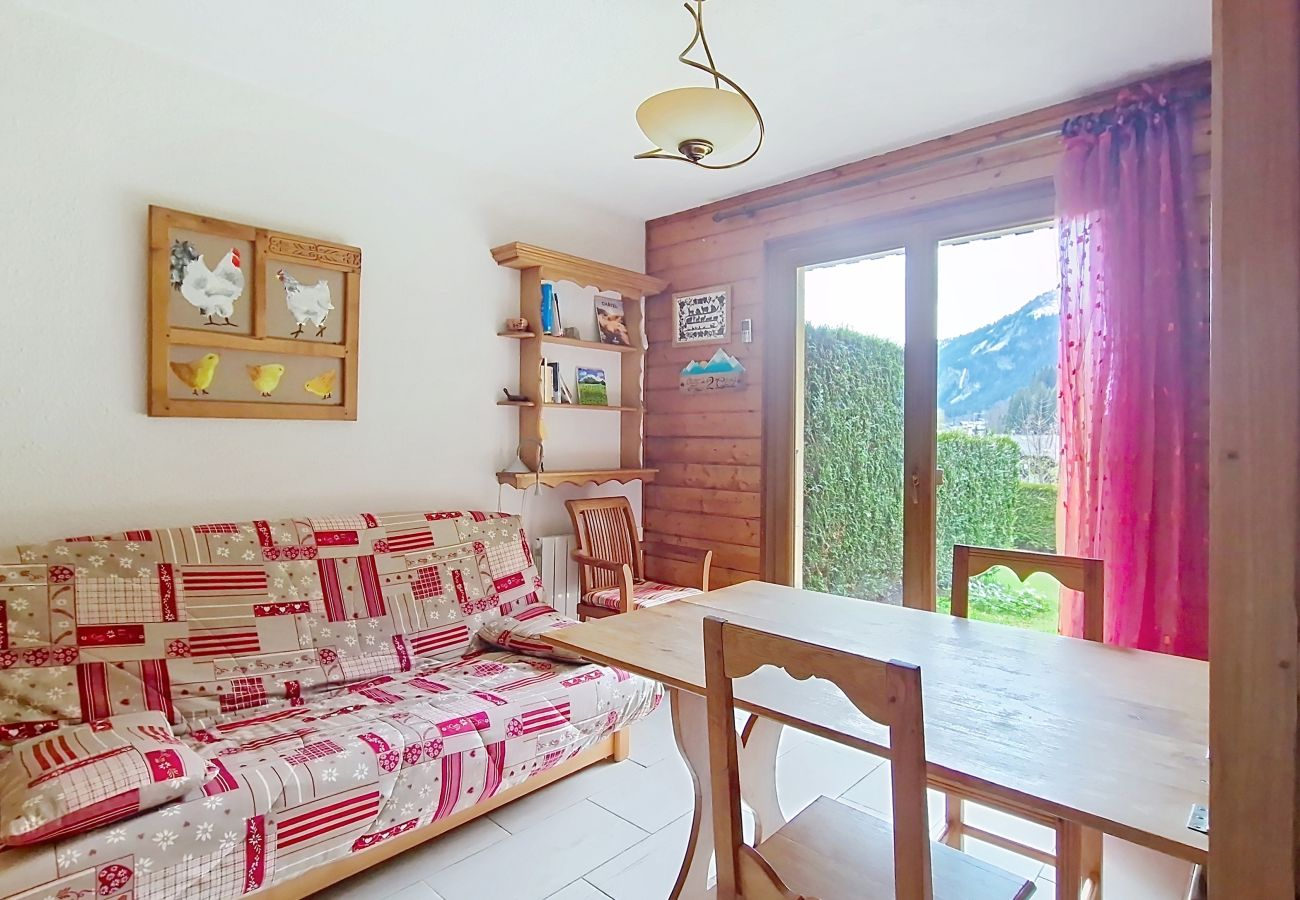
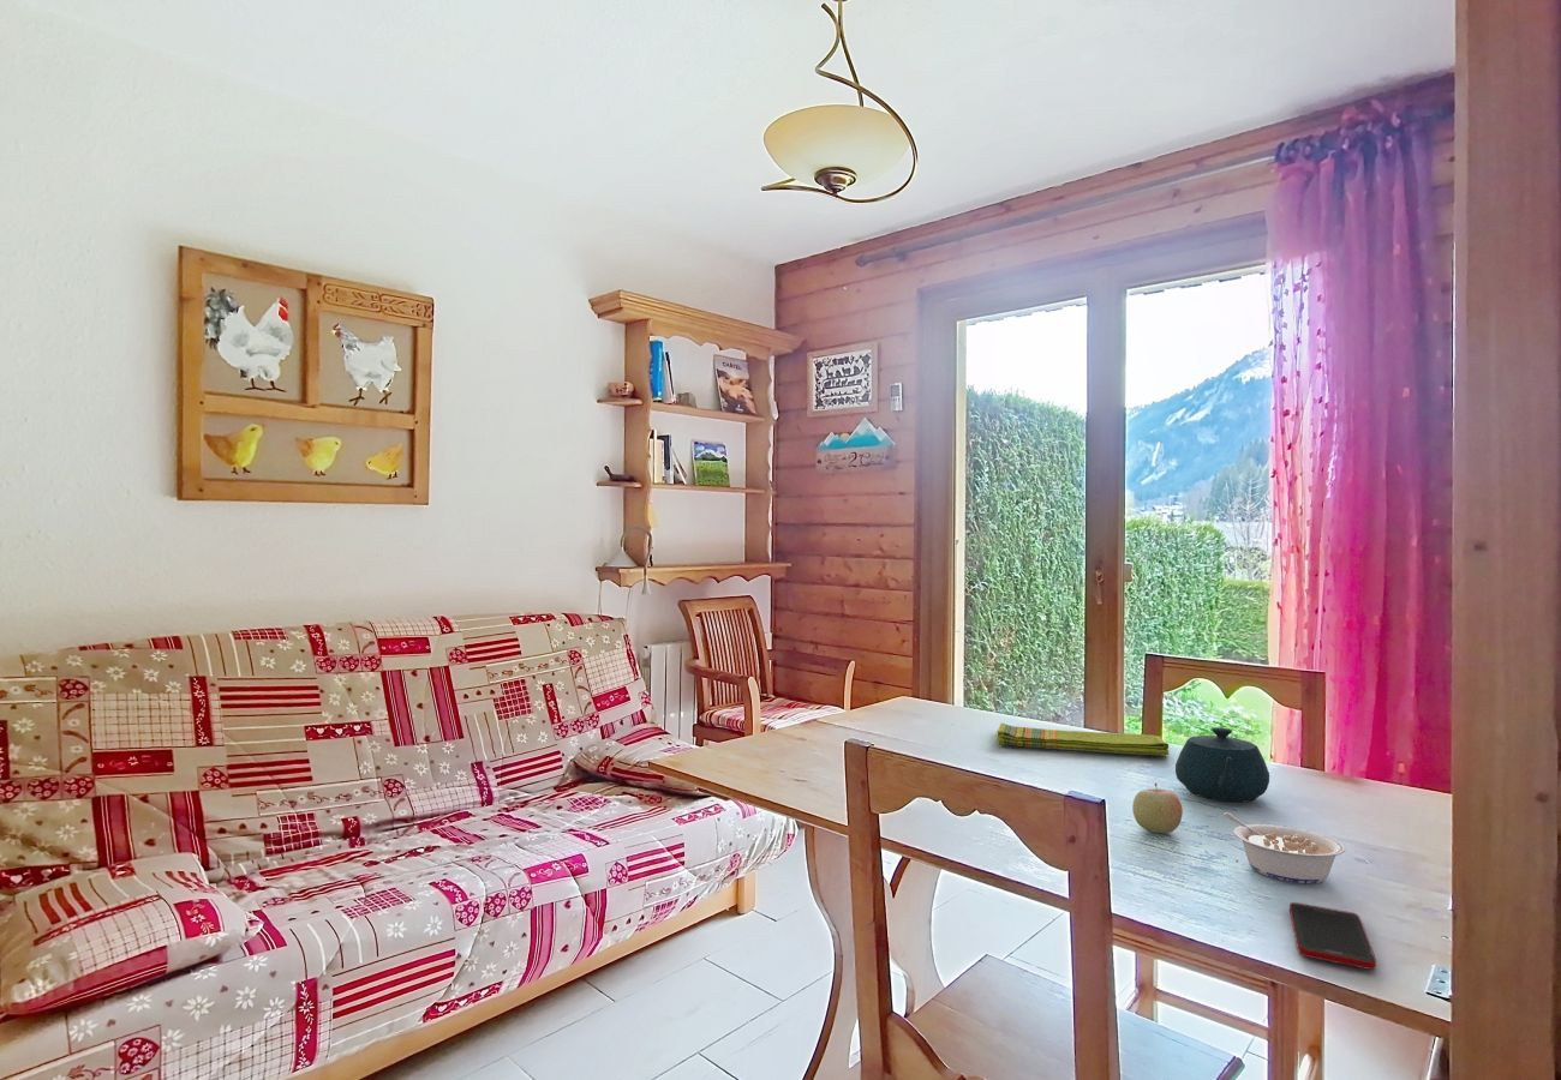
+ legume (1282, 851)
+ fruit (1158, 806)
+ dish towel (1078, 737)
+ teapot (1221, 762)
+ cell phone (1329, 934)
